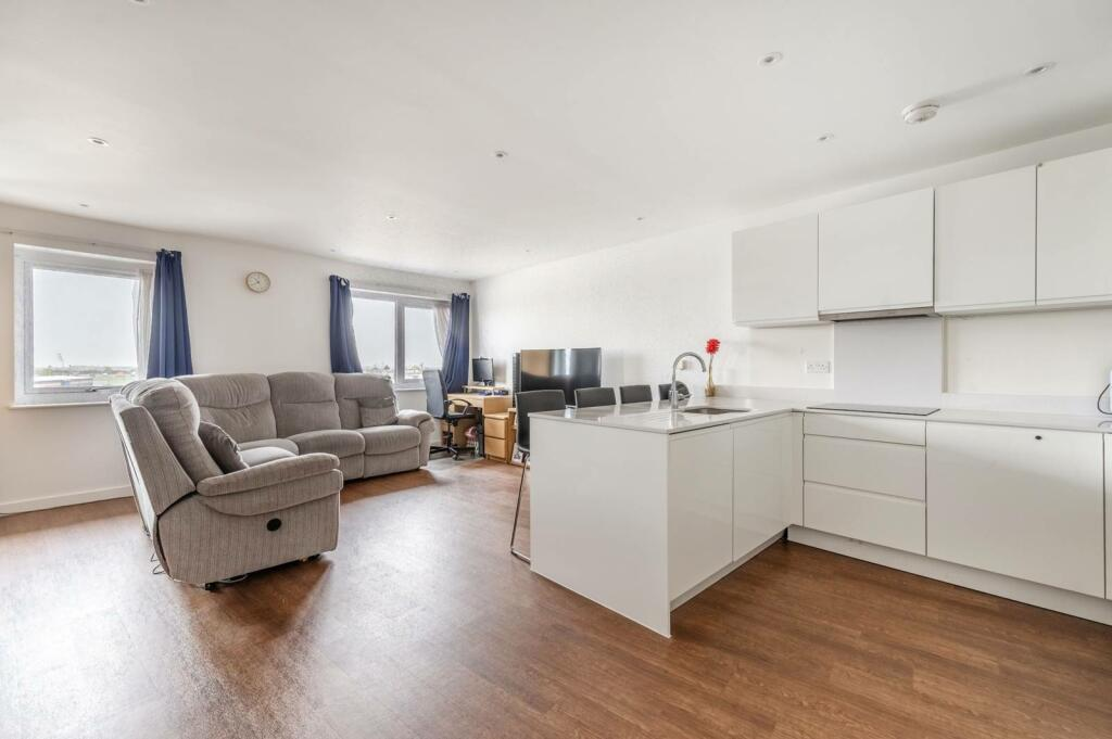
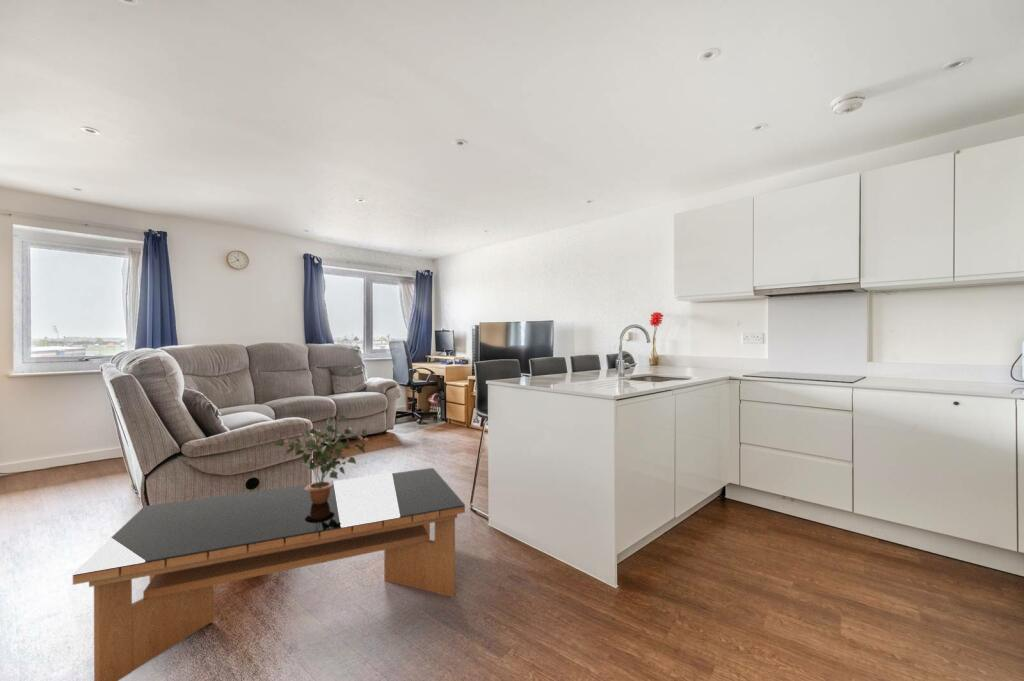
+ potted plant (321, 458)
+ coffee table (305, 552)
